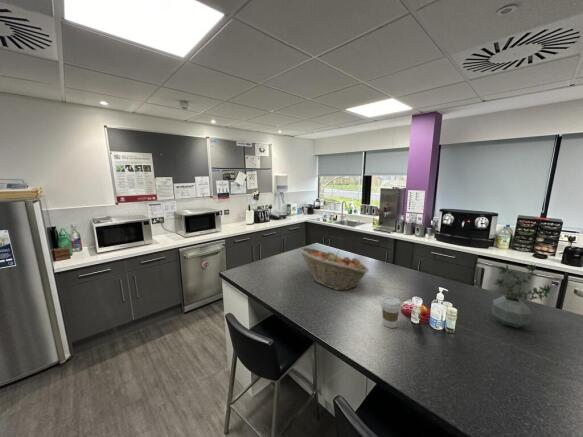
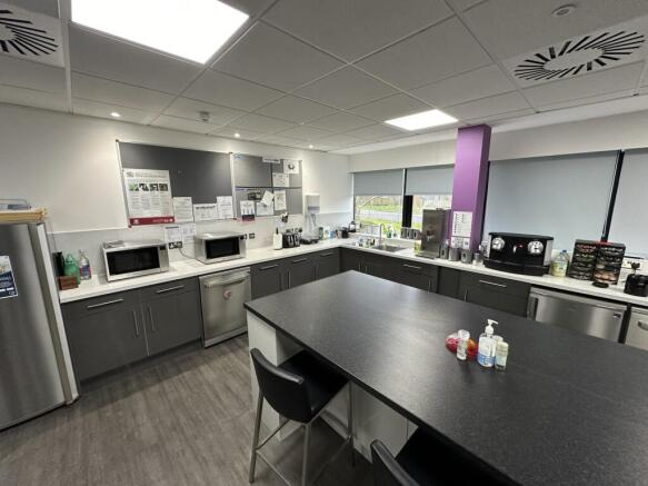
- potted plant (519, 294)
- coffee cup (390, 312)
- fruit basket (331, 264)
